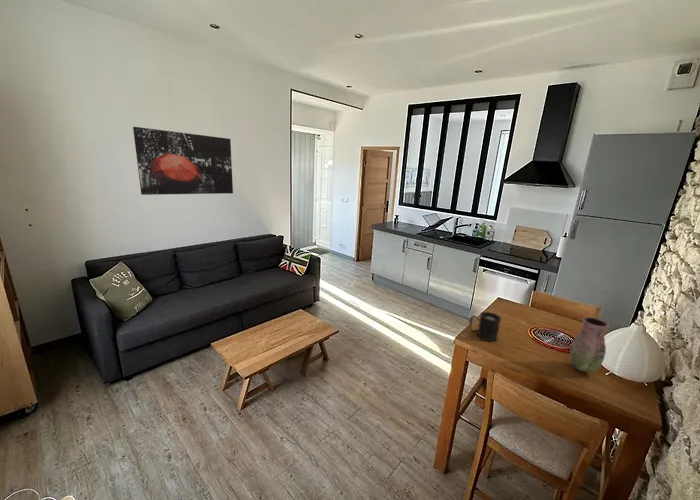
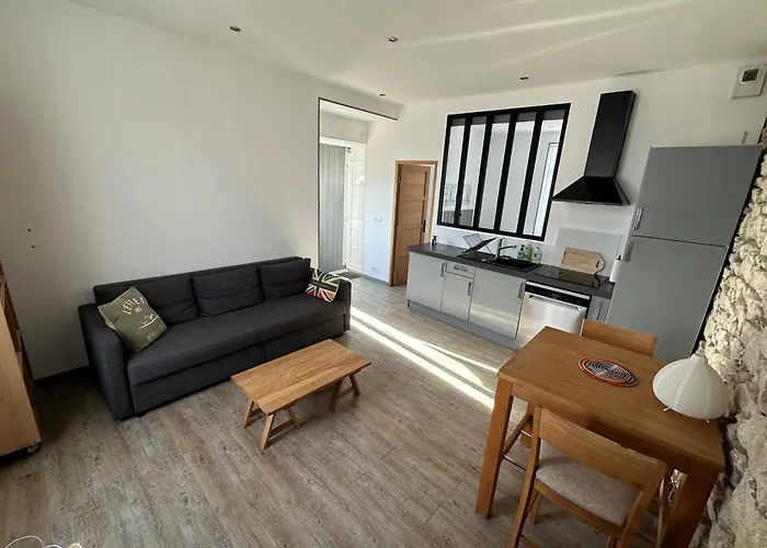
- wall art (189, 164)
- mug (484, 325)
- vase (588, 345)
